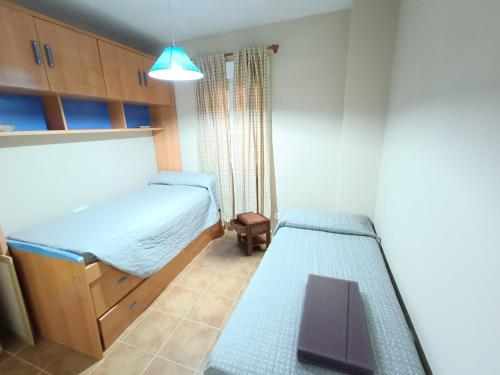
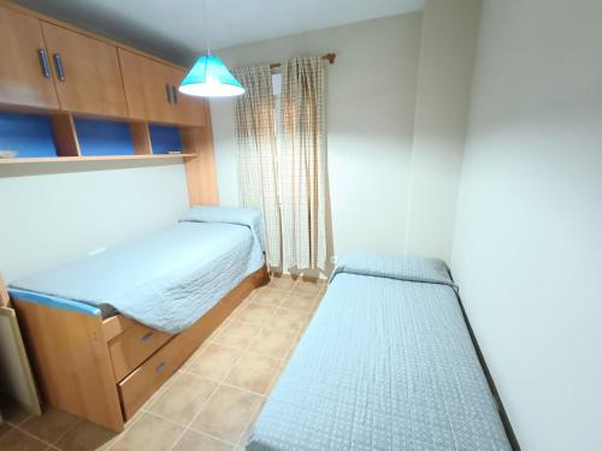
- cushion (332, 313)
- nightstand (248, 232)
